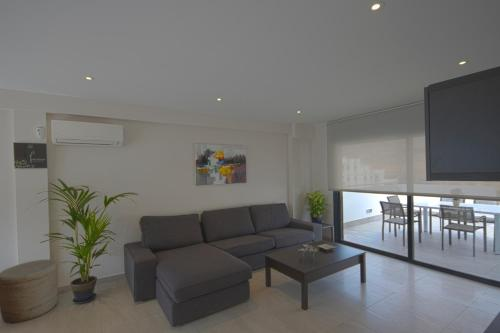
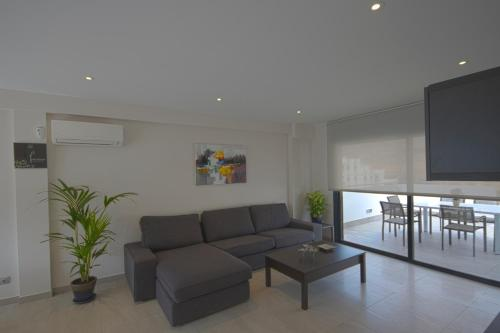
- basket (29, 289)
